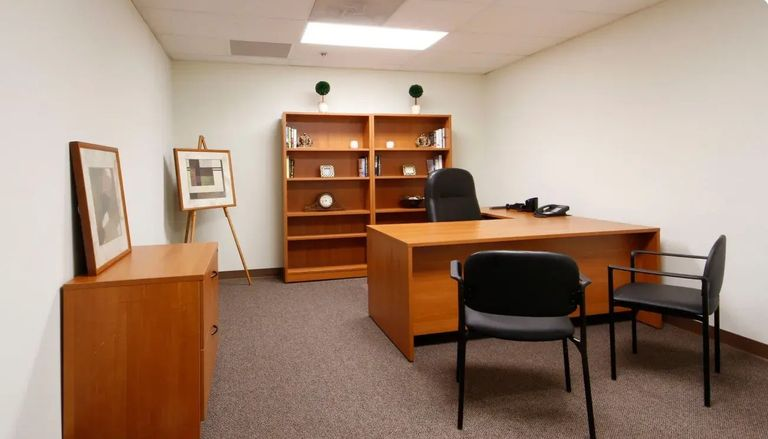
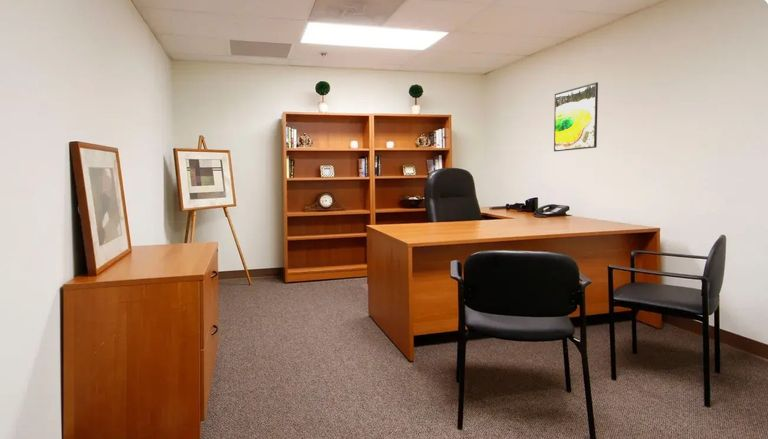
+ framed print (574, 119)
